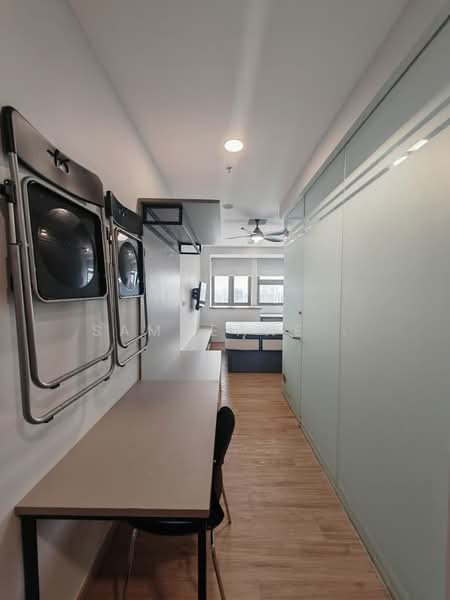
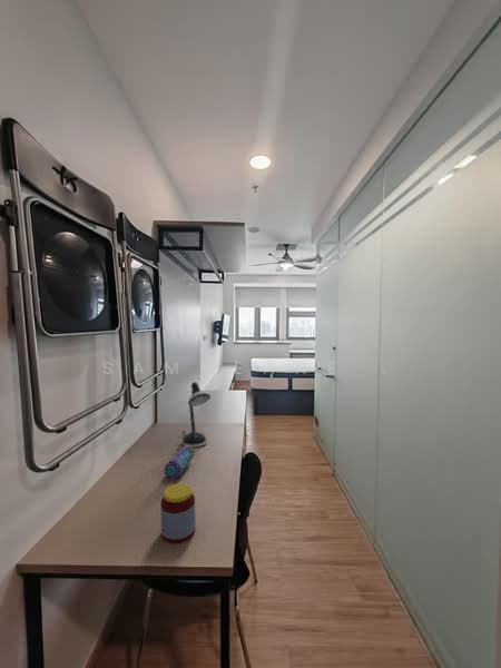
+ jar (178, 511)
+ desk lamp (193, 411)
+ pencil case (179, 461)
